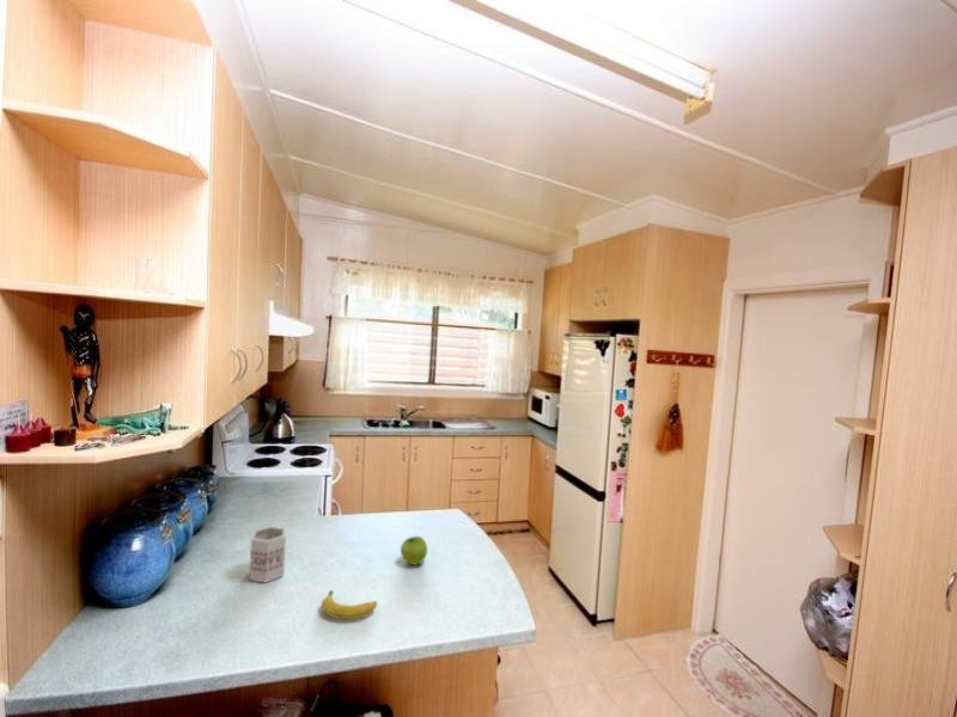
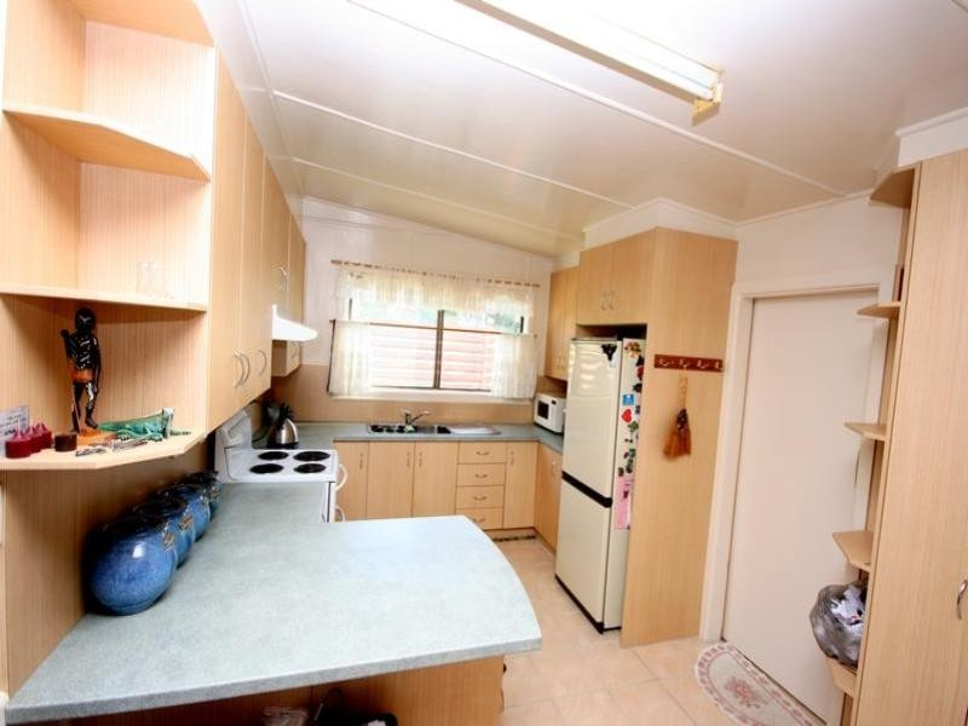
- fruit (345, 605)
- fruit (414, 550)
- mug (268, 552)
